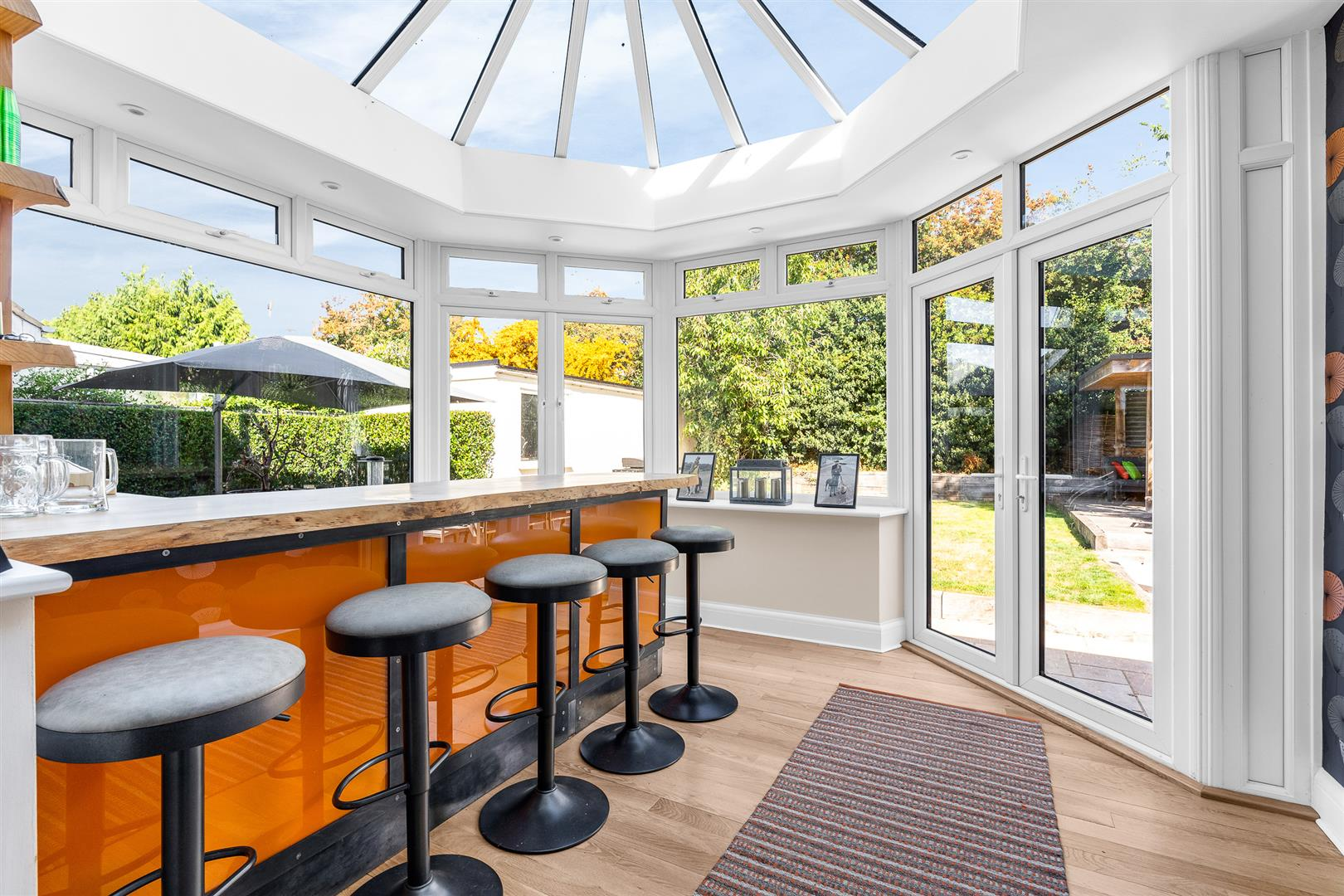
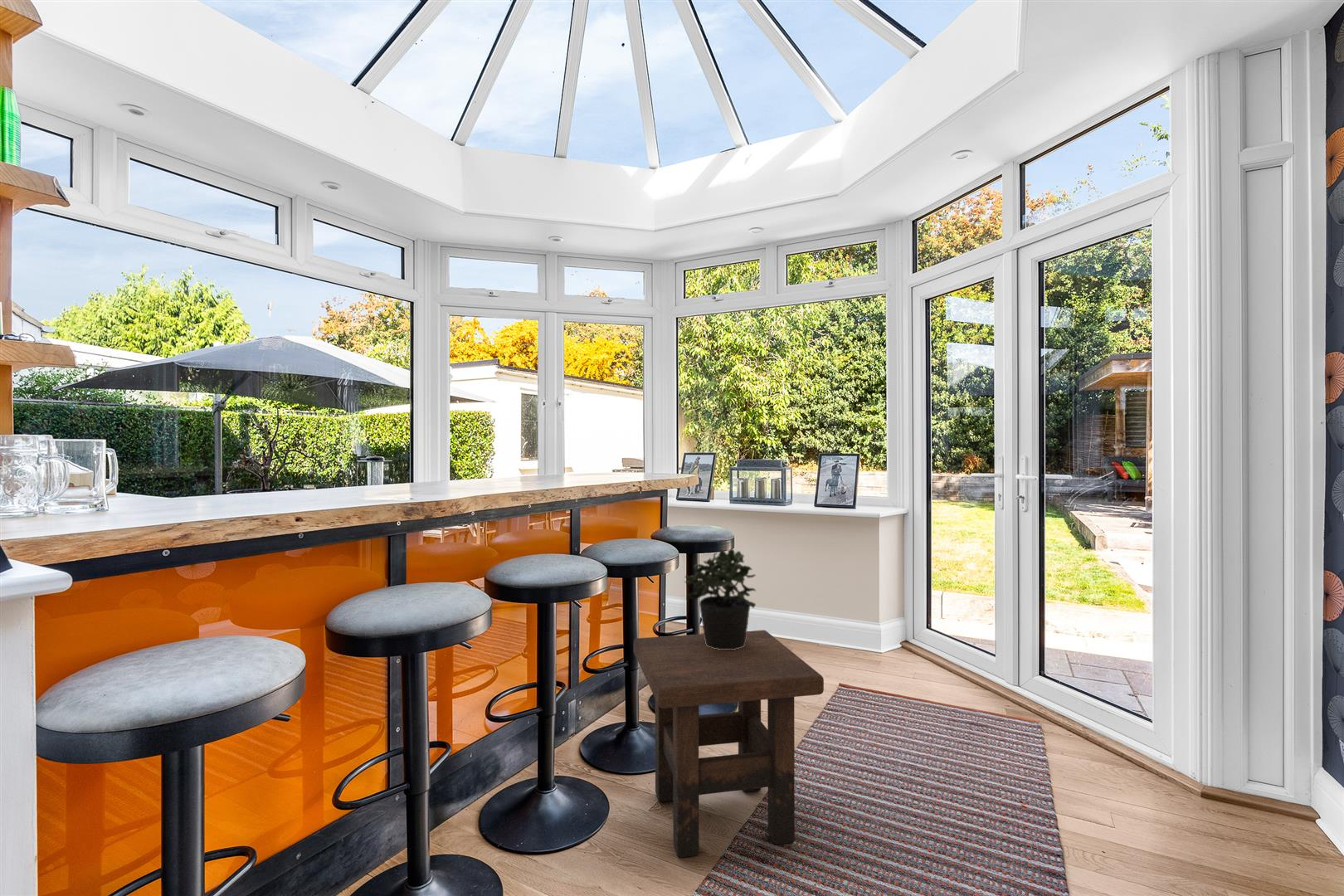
+ potted plant (725, 595)
+ side table (720, 735)
